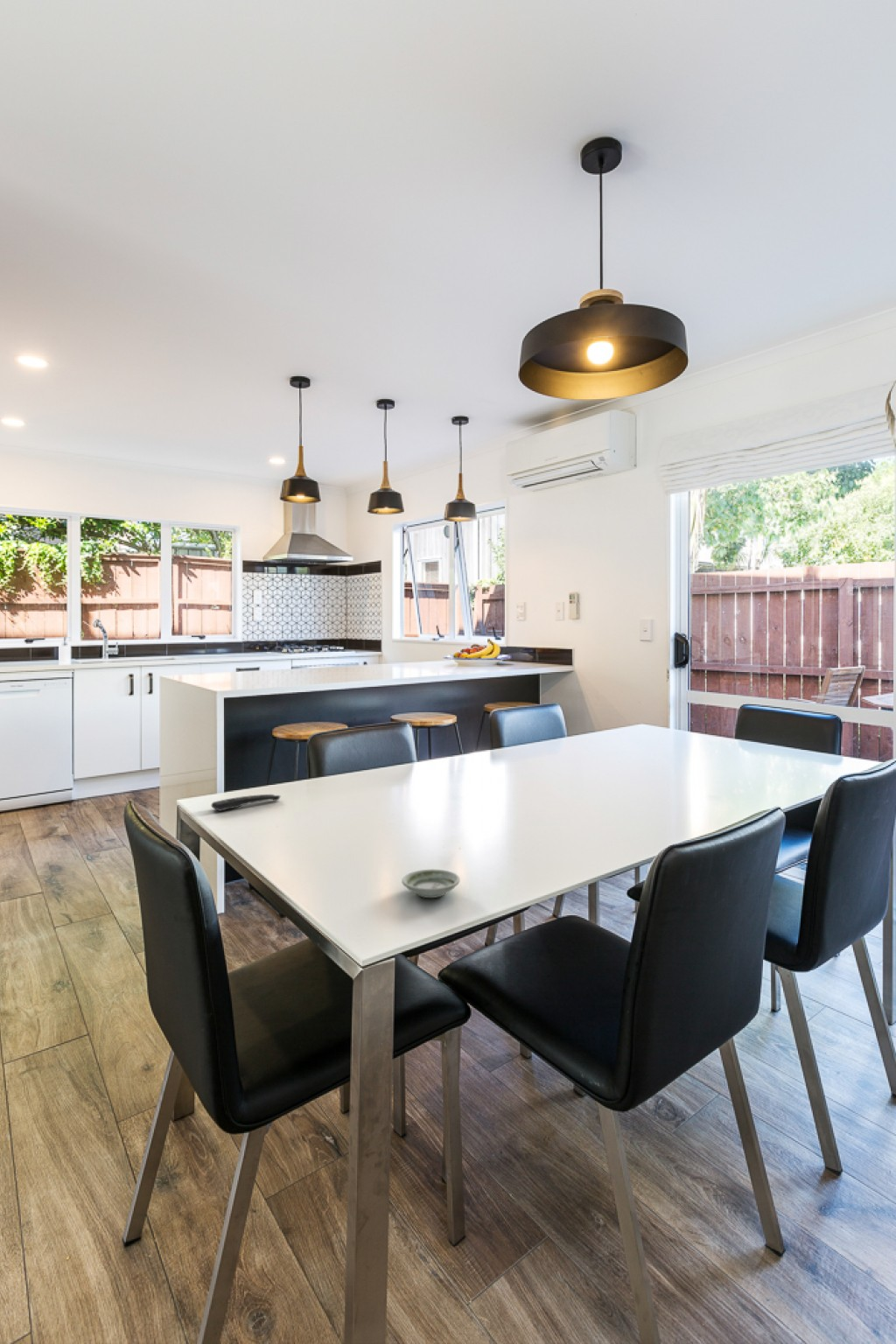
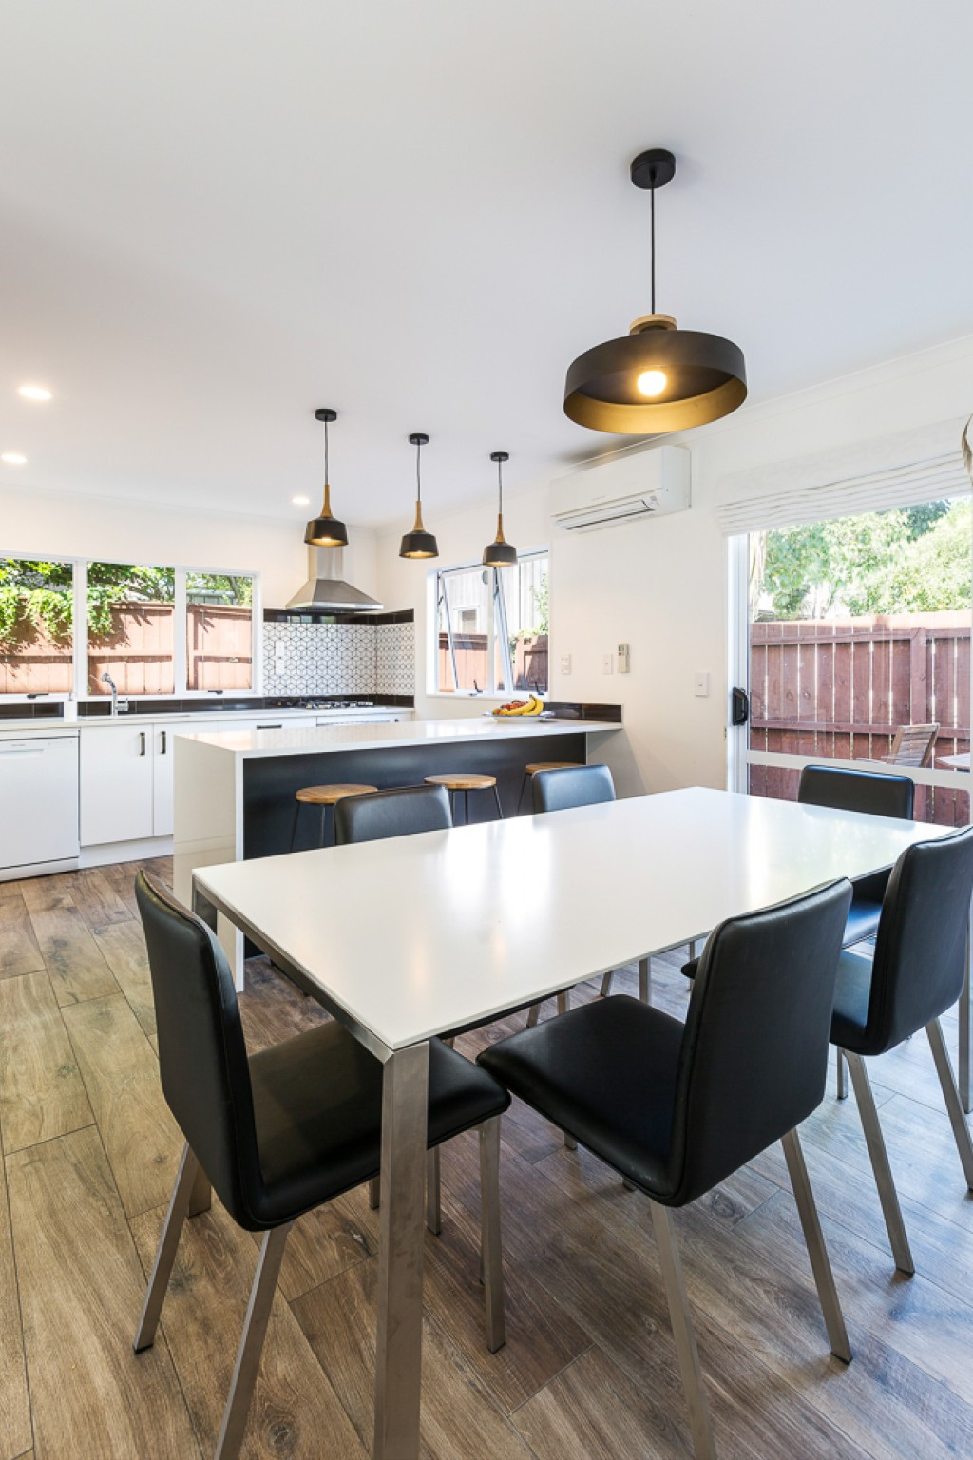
- remote control (248, 800)
- saucer (430, 885)
